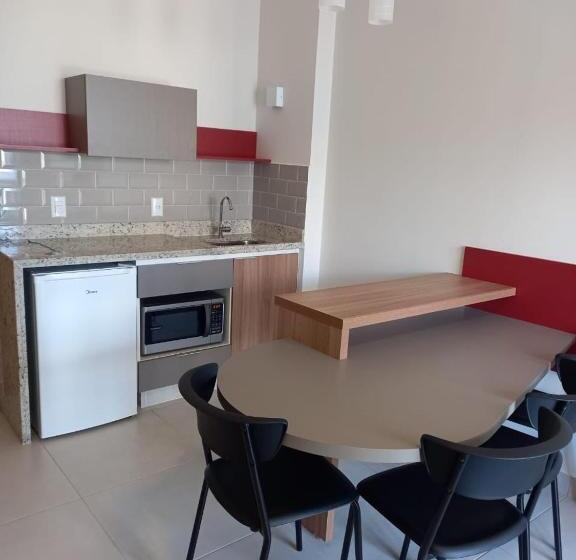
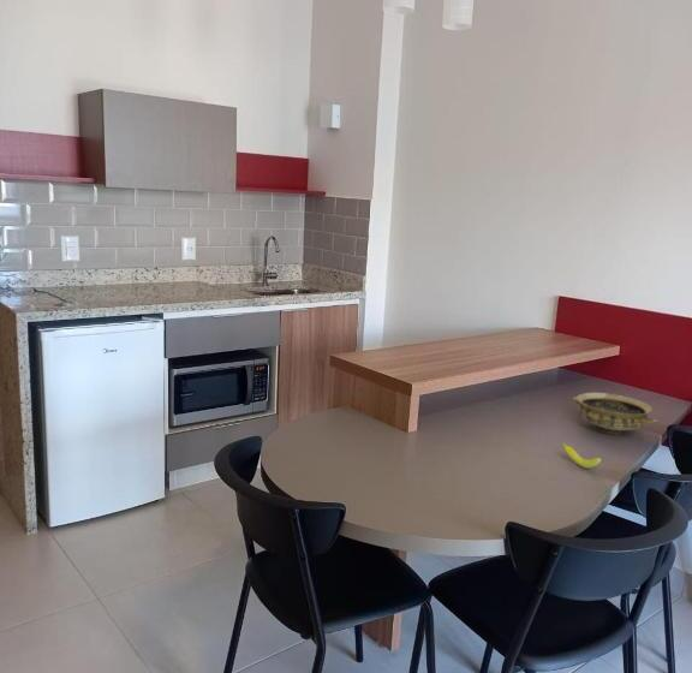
+ fruit (580, 458)
+ ceramic bowl (612, 416)
